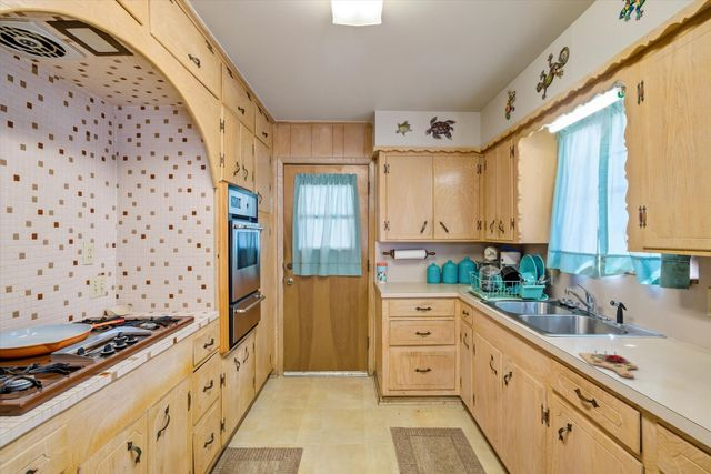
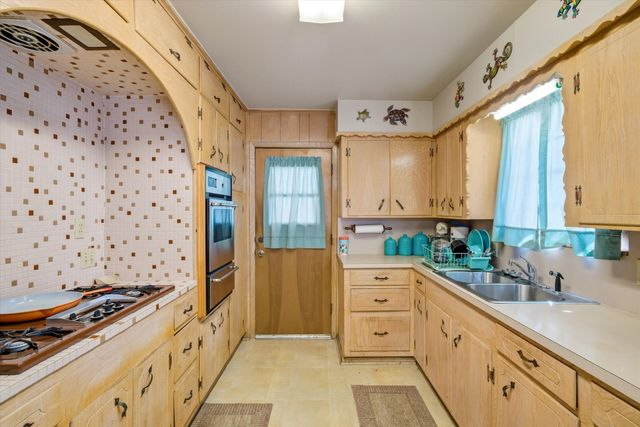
- cutting board (612, 362)
